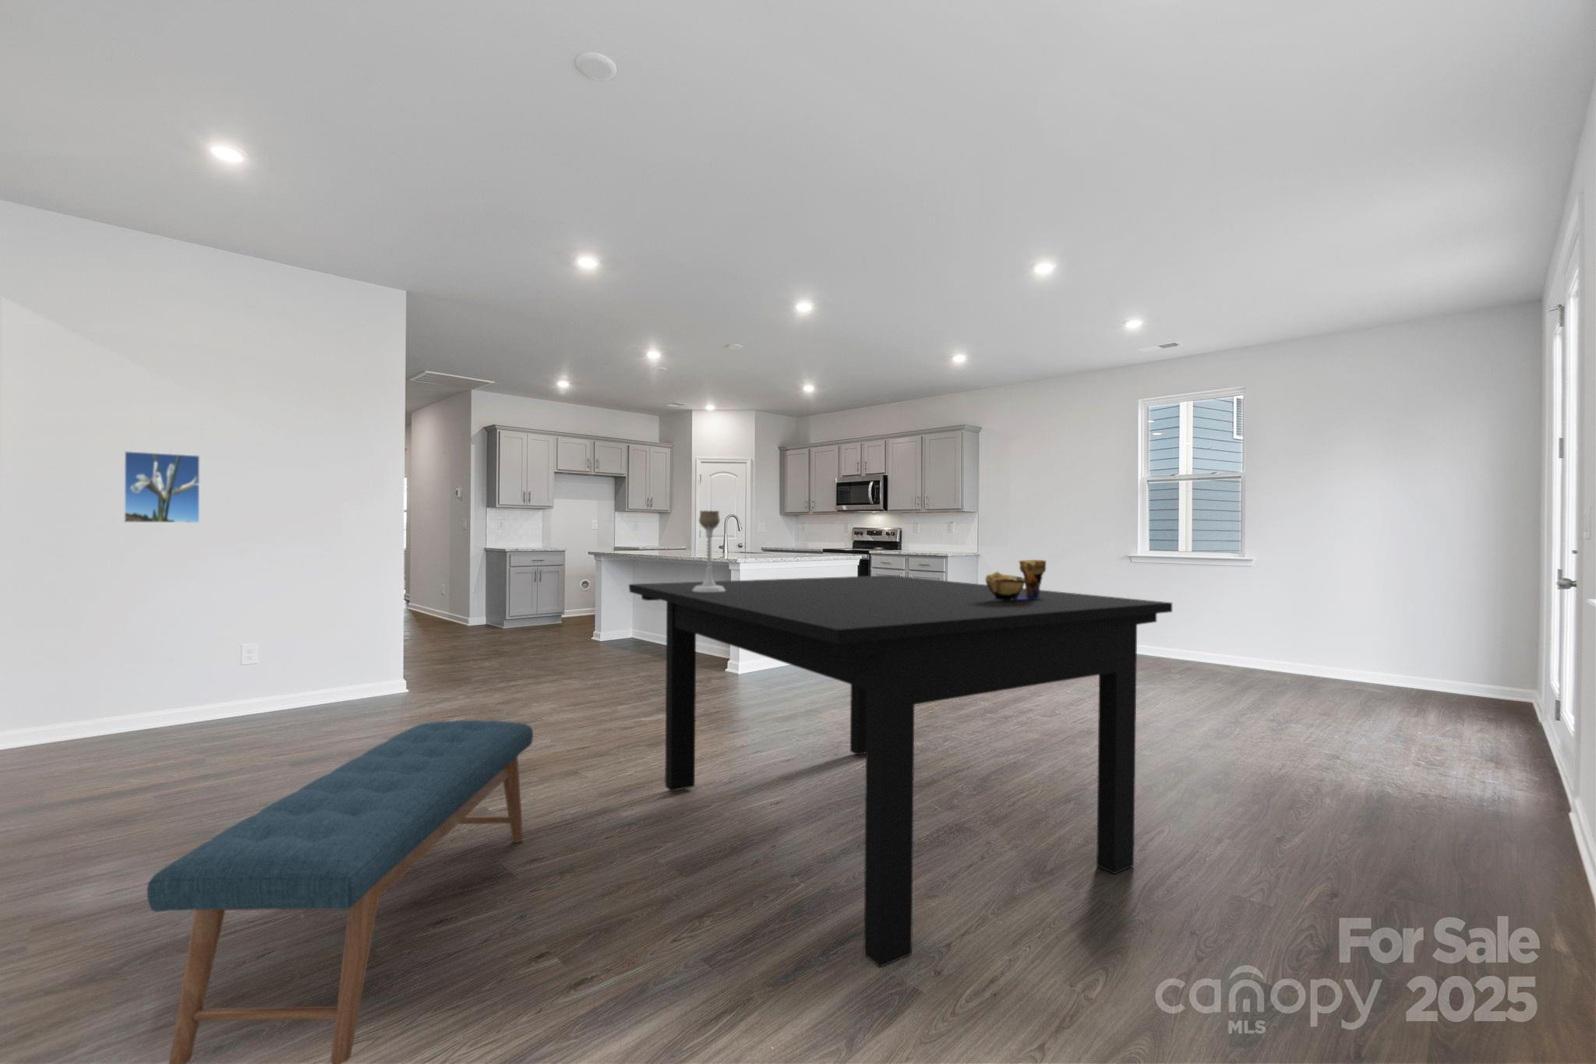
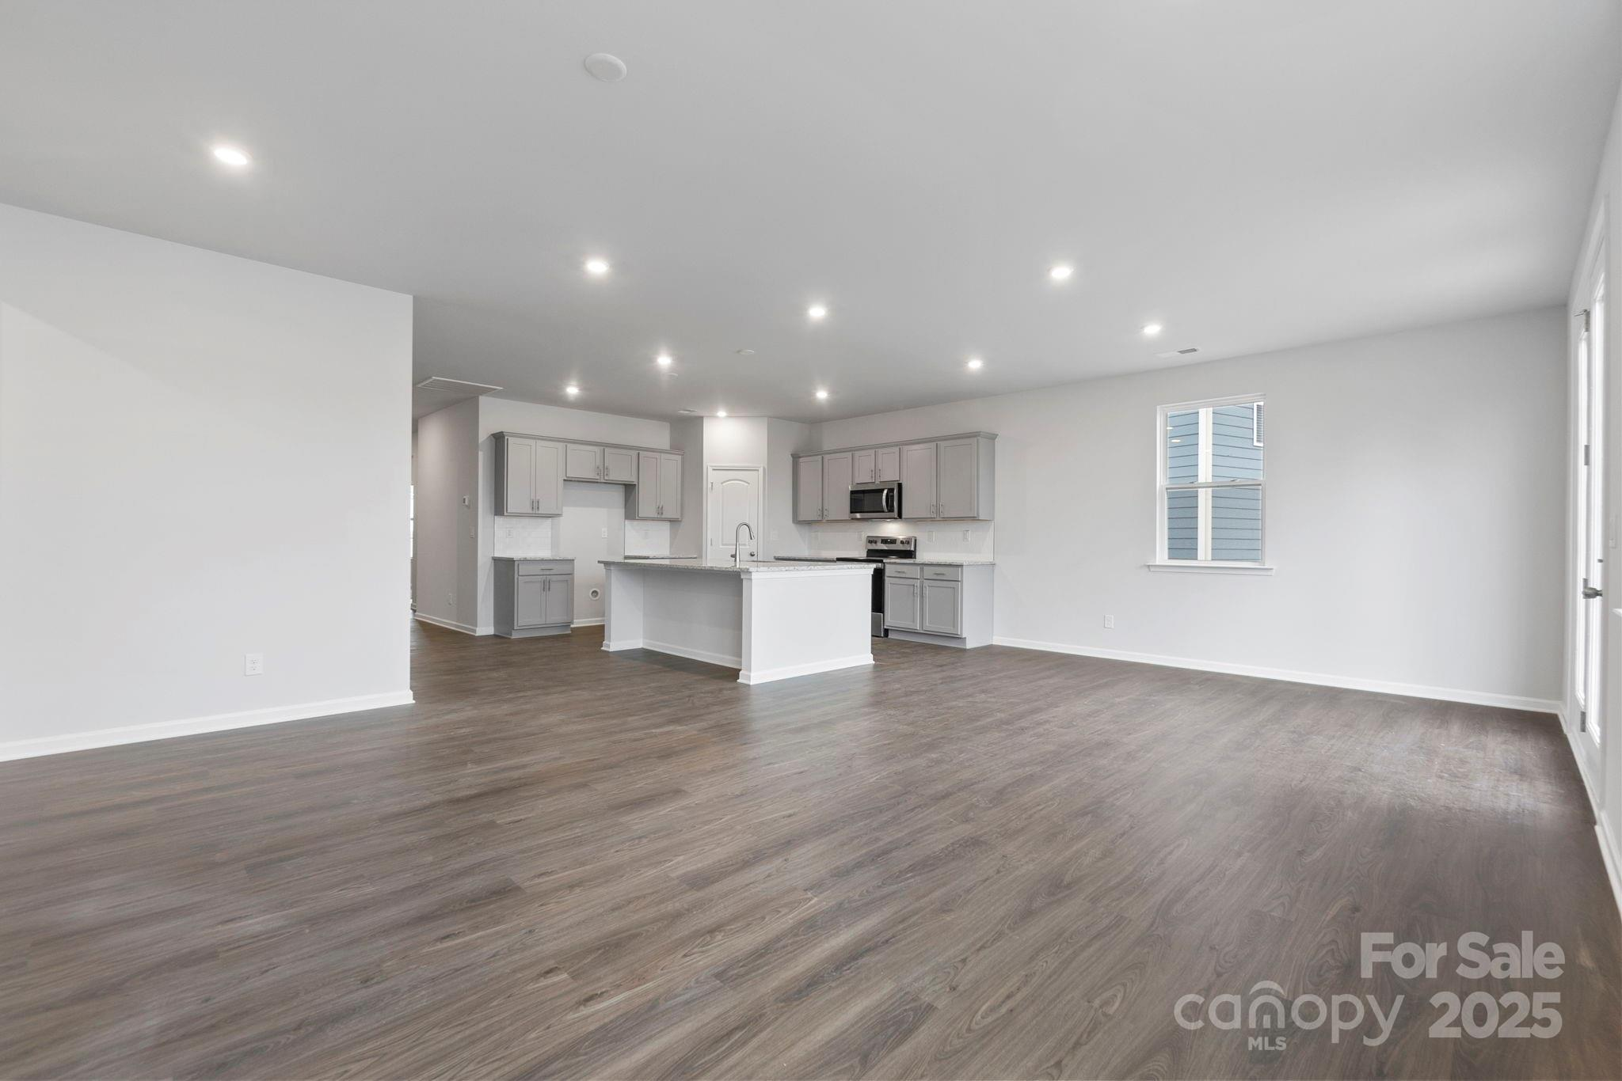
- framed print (163, 488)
- candle holder (709, 550)
- dining table (872, 708)
- decorative bowl (1018, 580)
- bench (393, 844)
